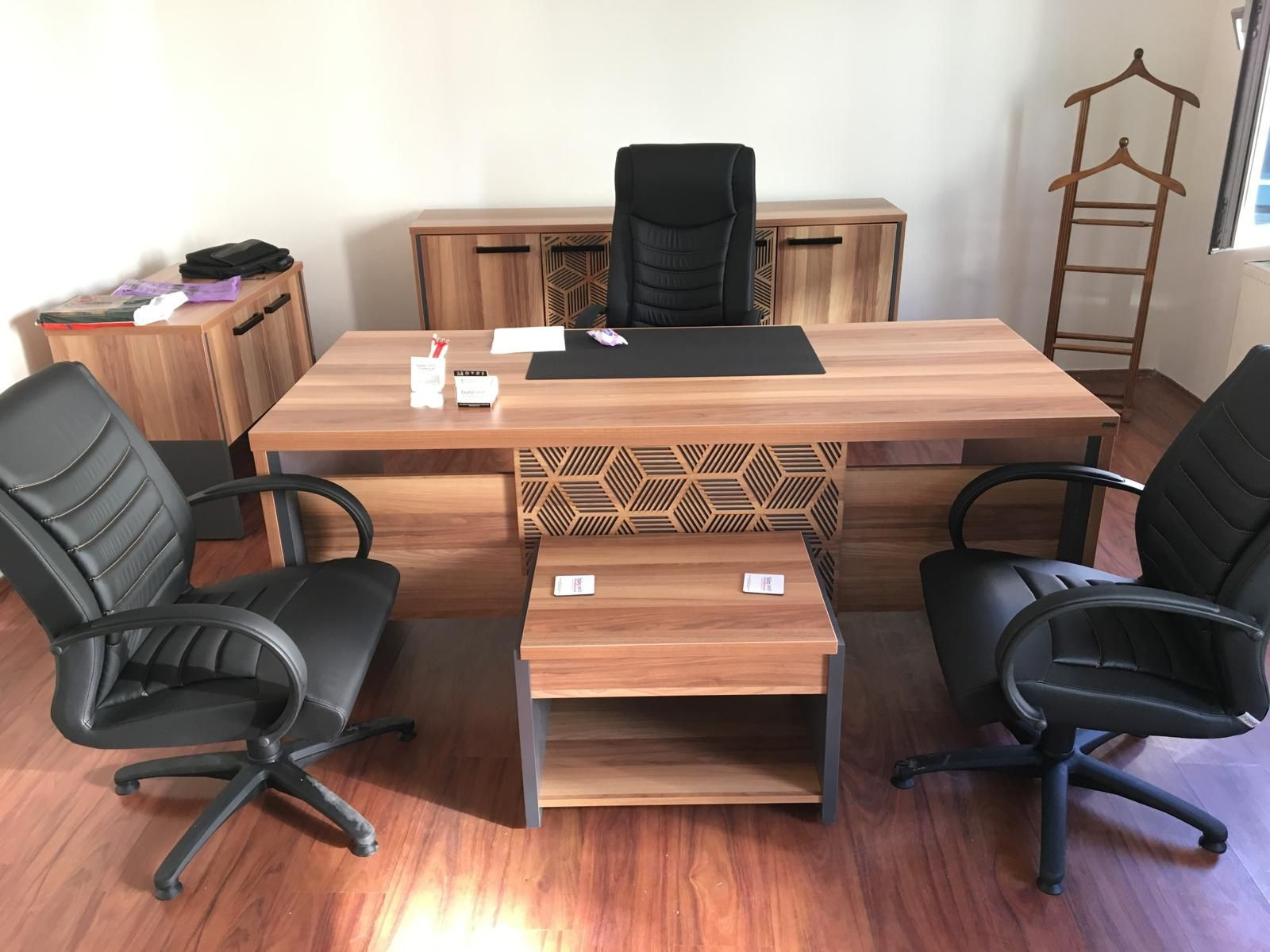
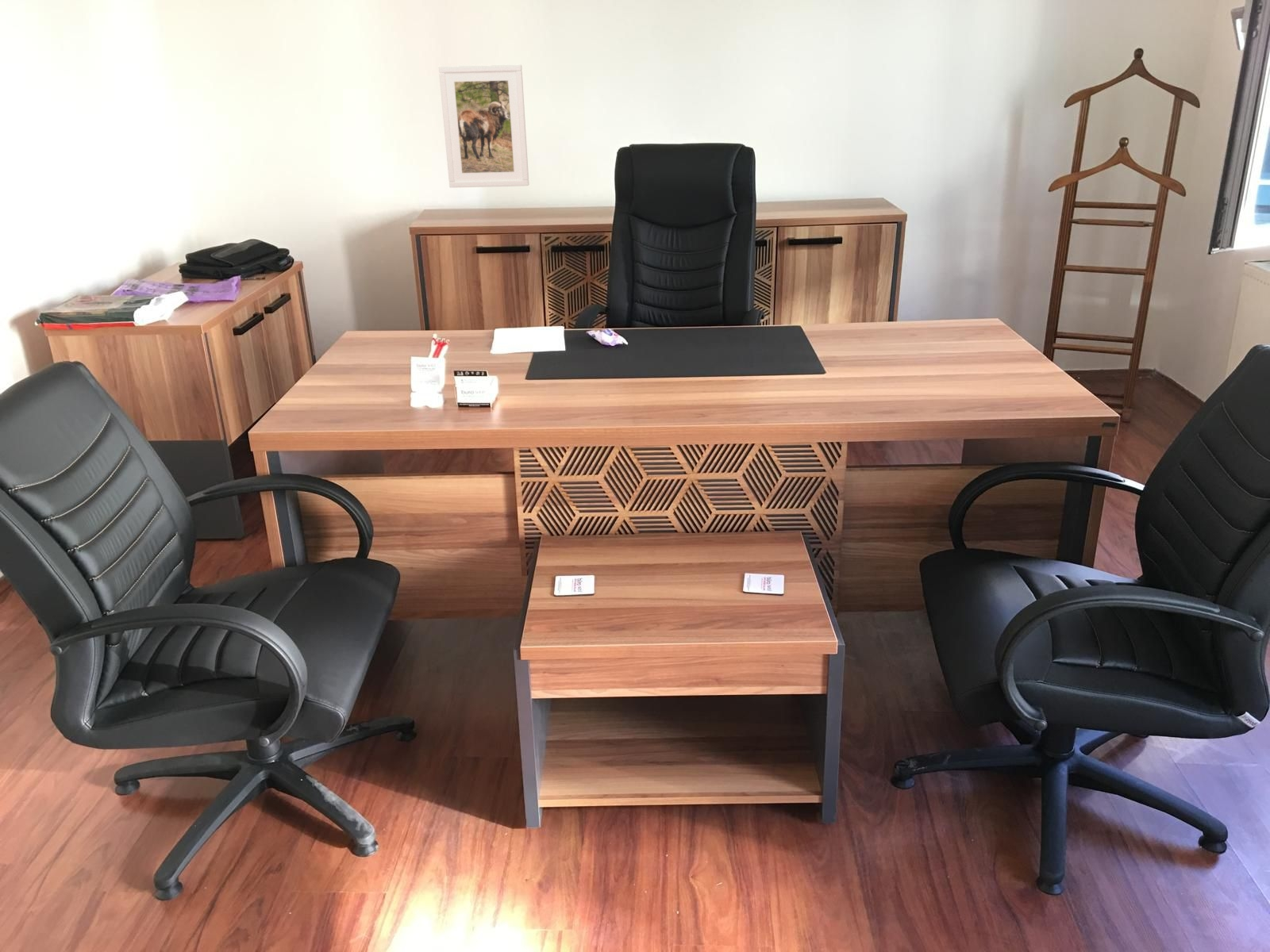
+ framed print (484, 127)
